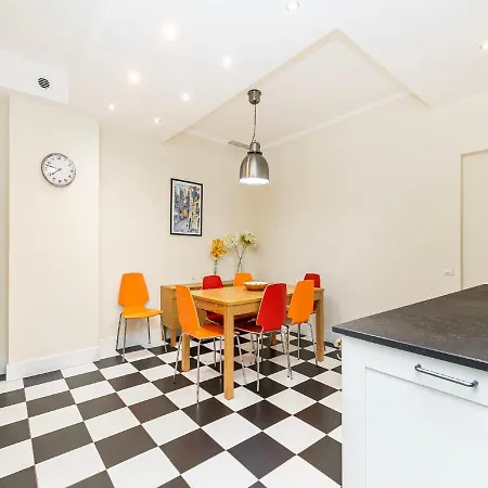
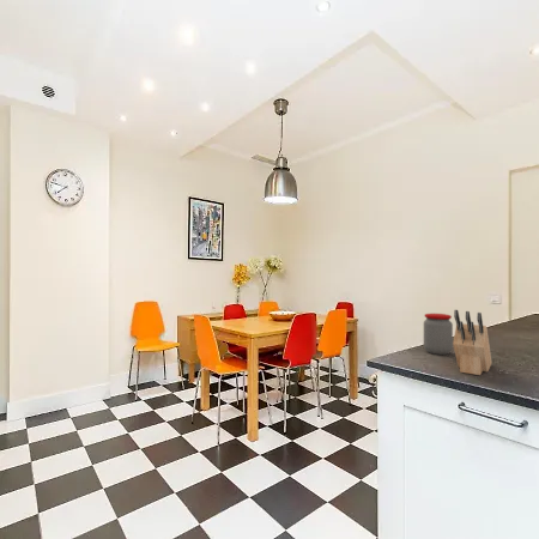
+ knife block (472, 339)
+ jar (437, 333)
